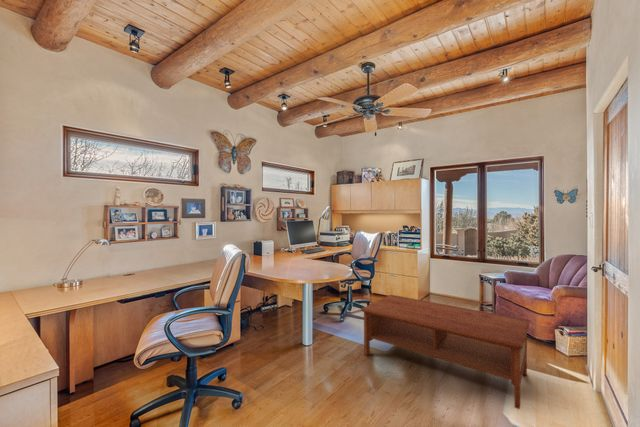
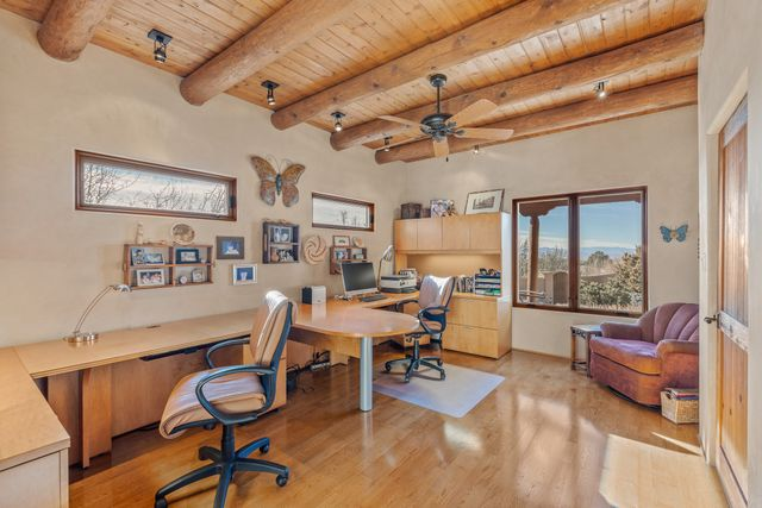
- coffee table (440, 338)
